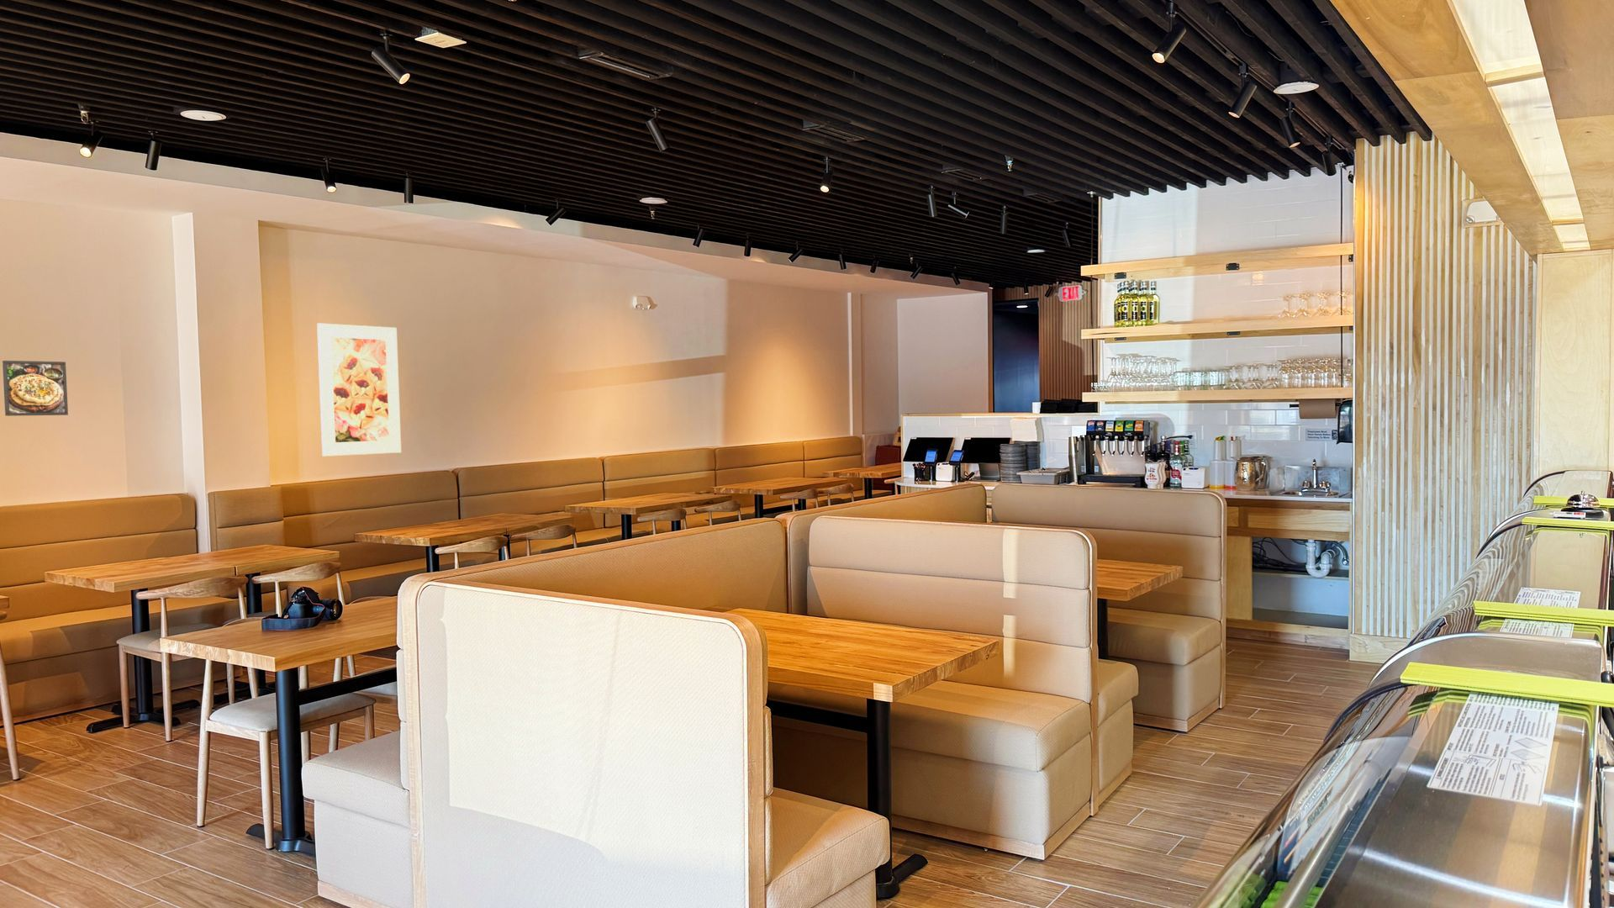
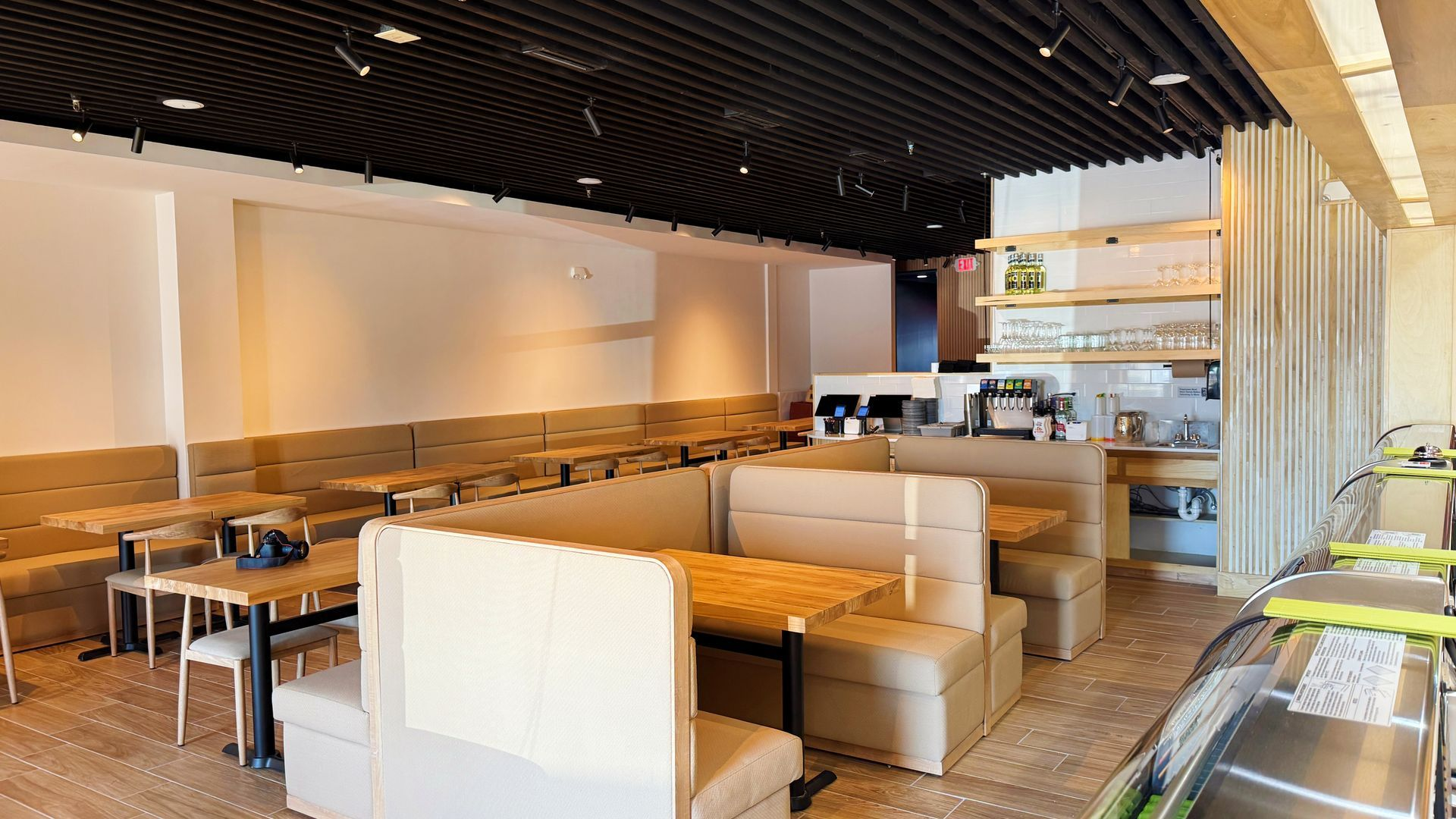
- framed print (35, 388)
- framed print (360, 390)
